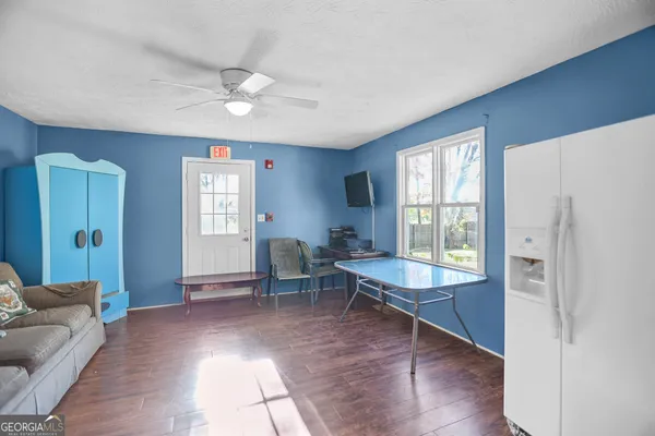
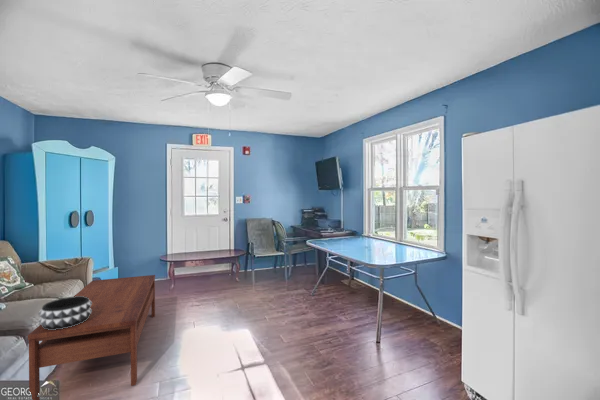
+ decorative bowl (66, 311)
+ coffee table (109, 322)
